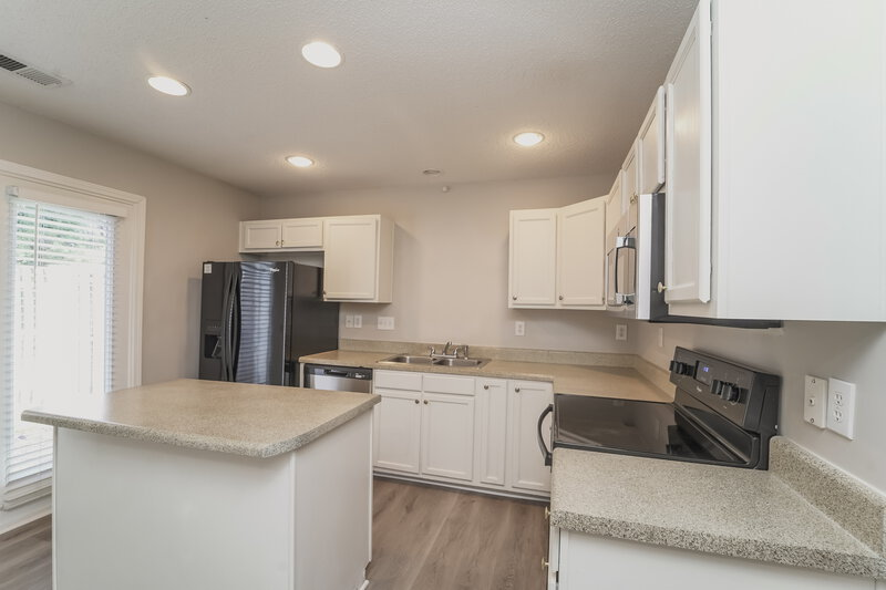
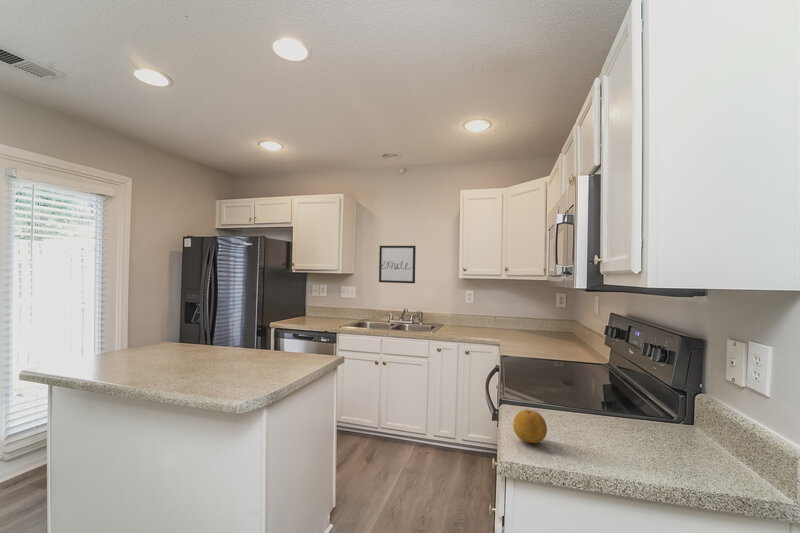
+ fruit (529, 426)
+ wall art (397, 264)
